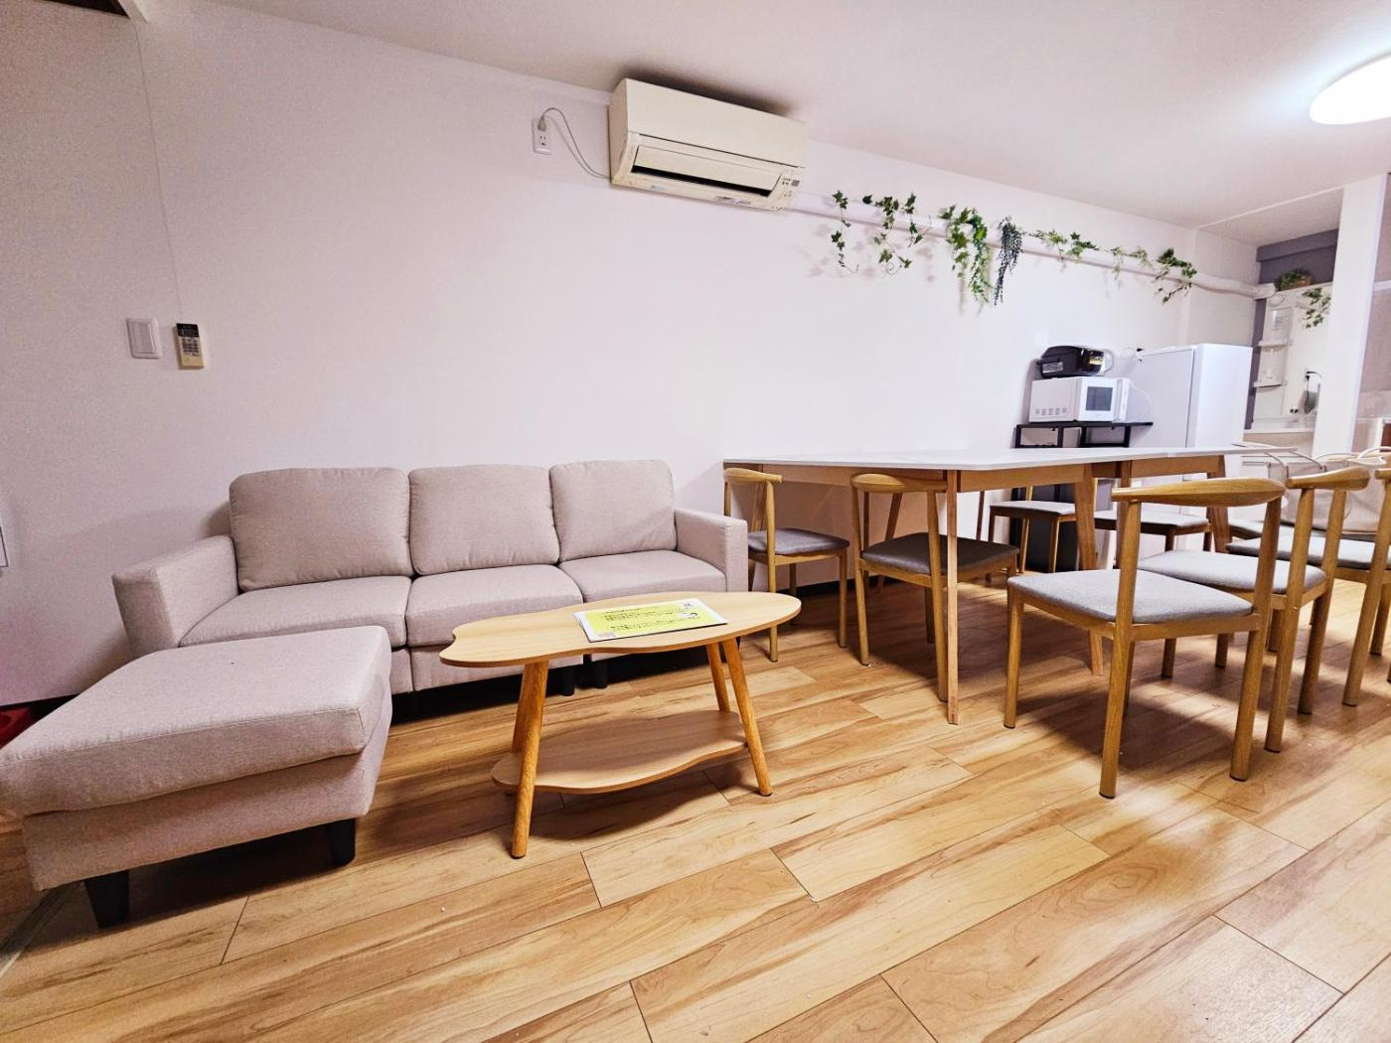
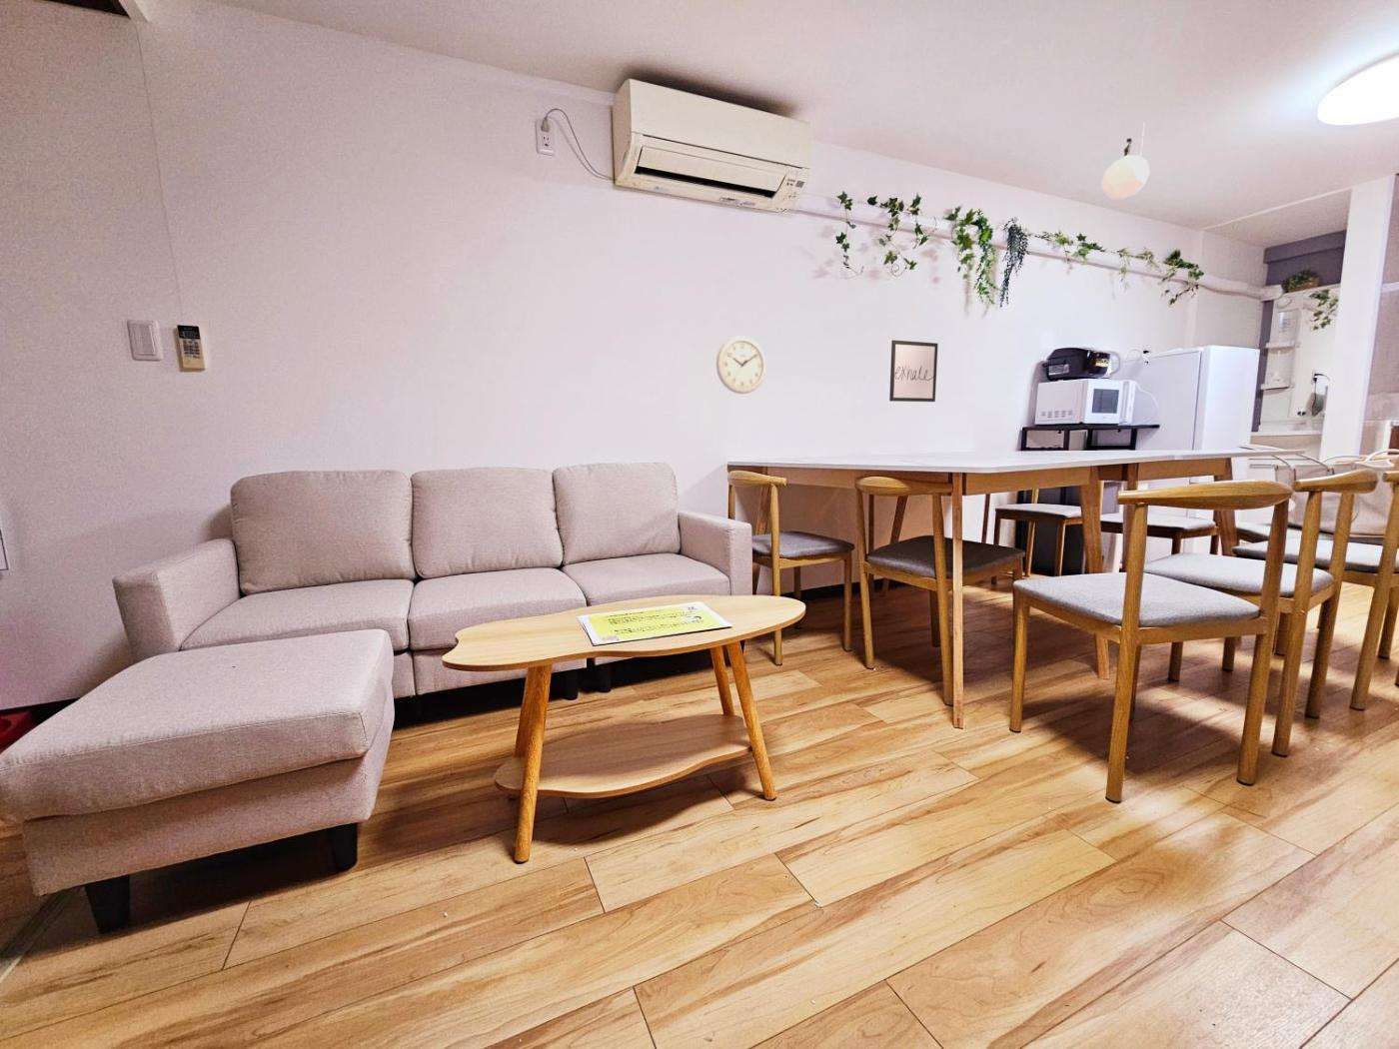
+ wall clock (741, 365)
+ wall art (913, 371)
+ pendant lamp (1126, 162)
